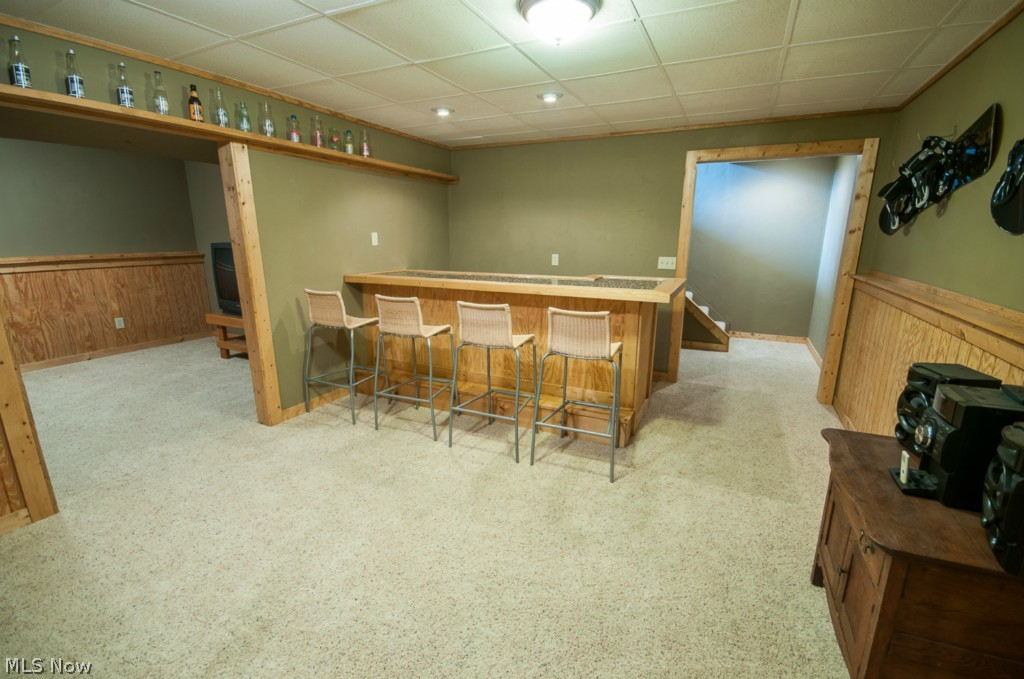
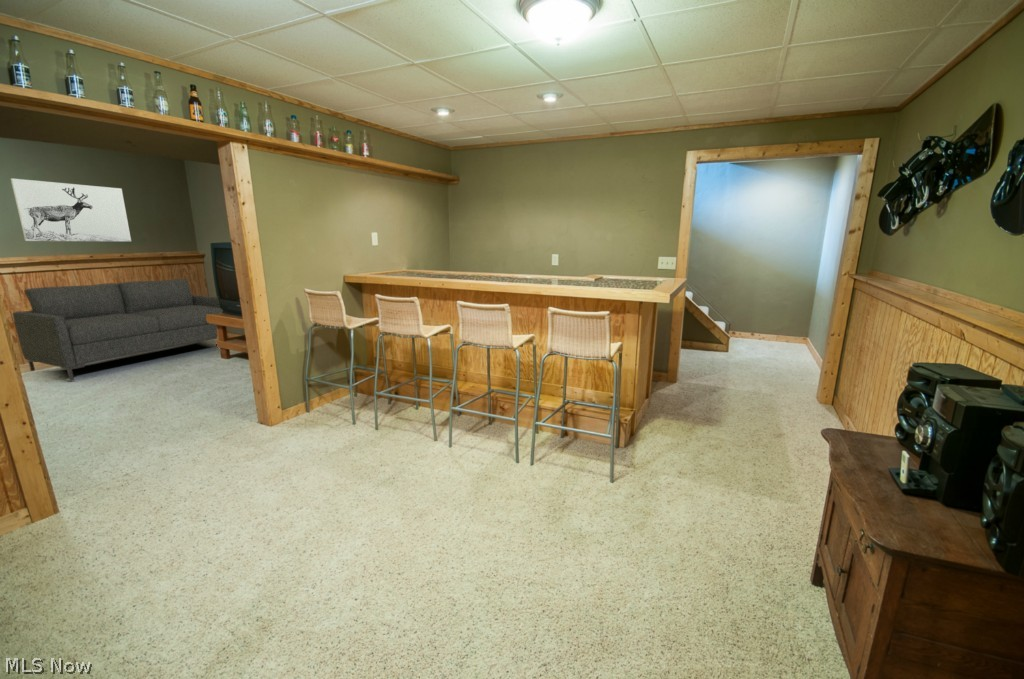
+ sofa (137, 320)
+ wall art (76, 212)
